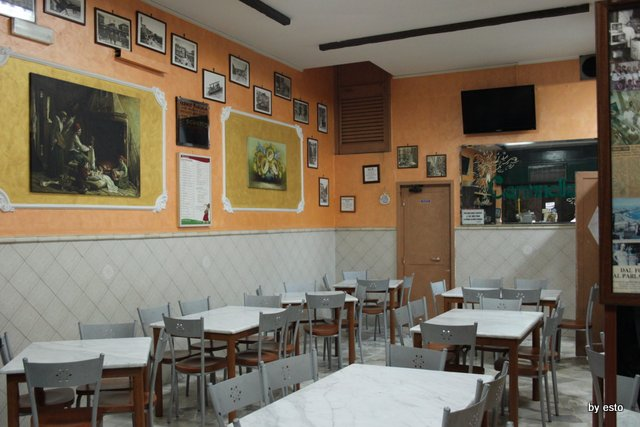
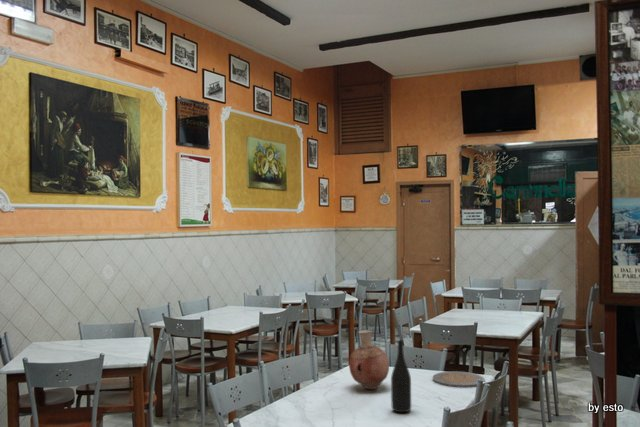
+ plate (458, 379)
+ wine bottle (400, 375)
+ vase (369, 359)
